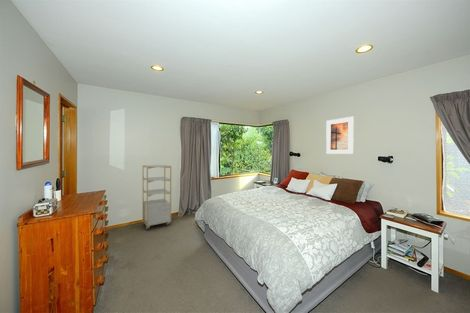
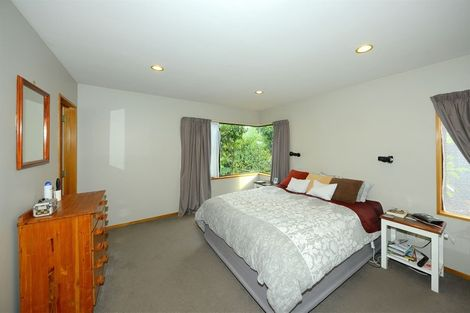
- shelving unit (155, 193)
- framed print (339, 136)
